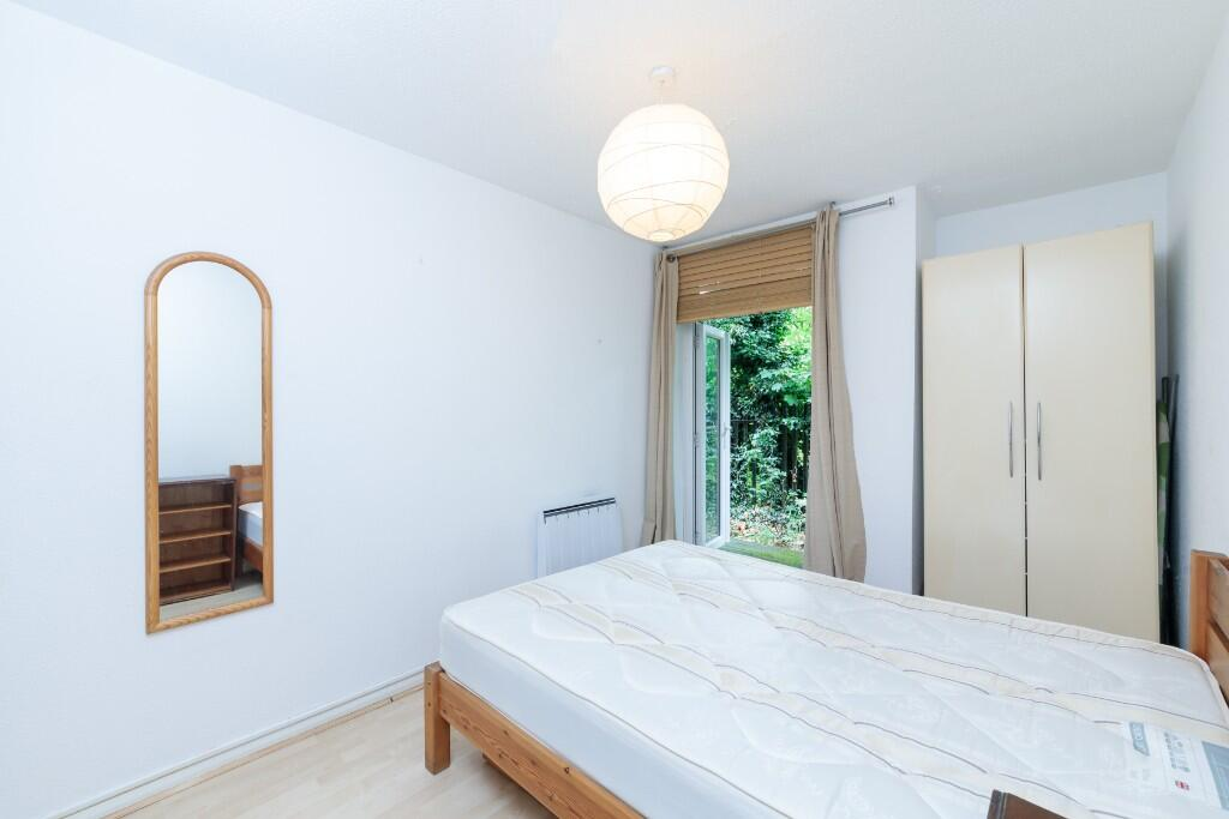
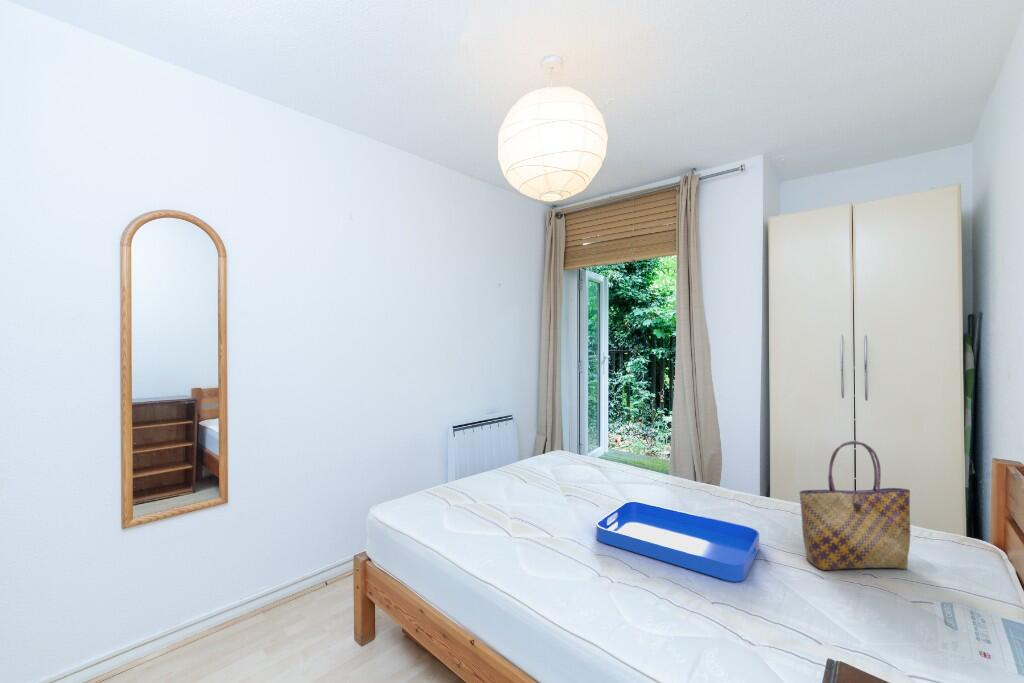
+ serving tray (675, 534)
+ tote bag (855, 502)
